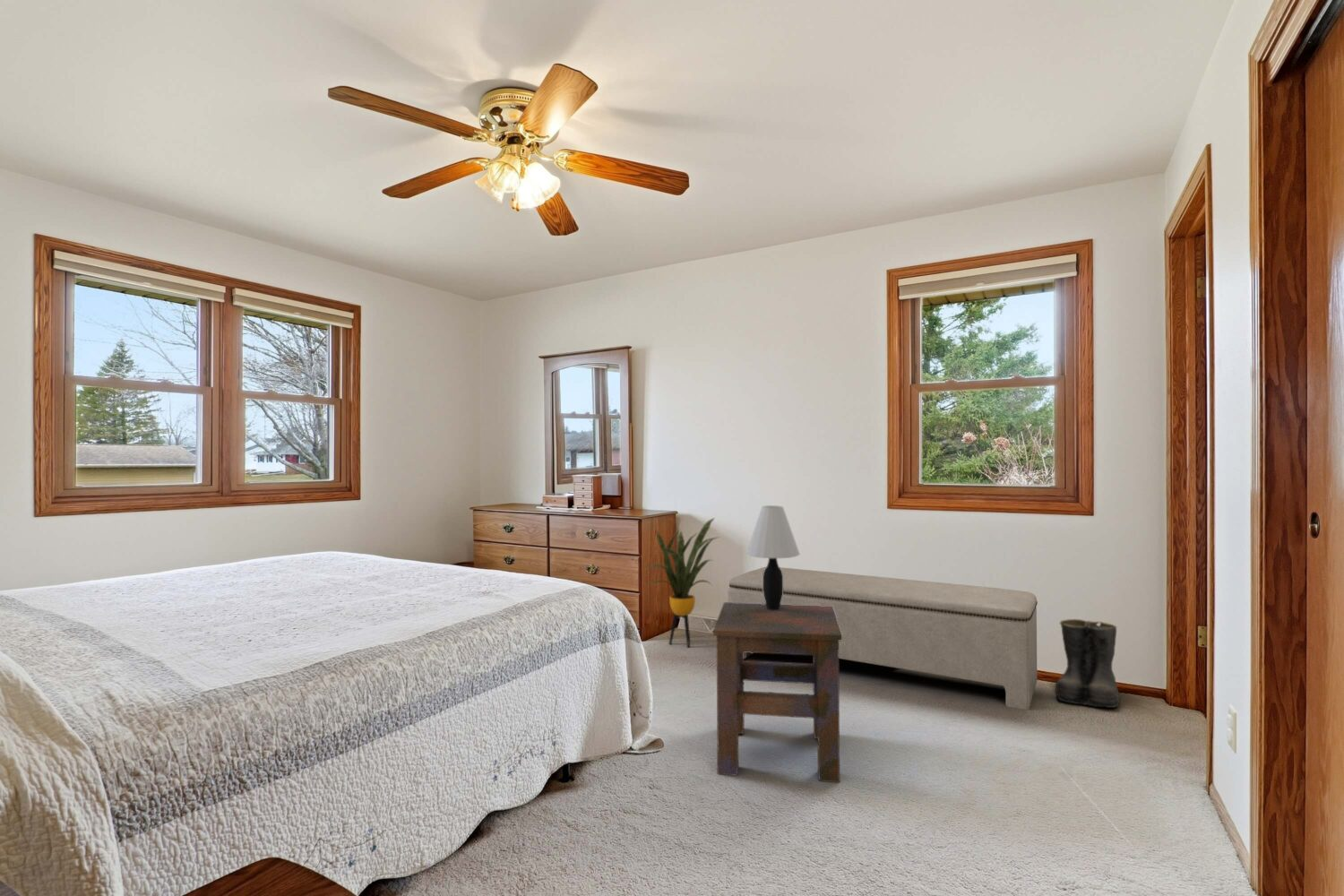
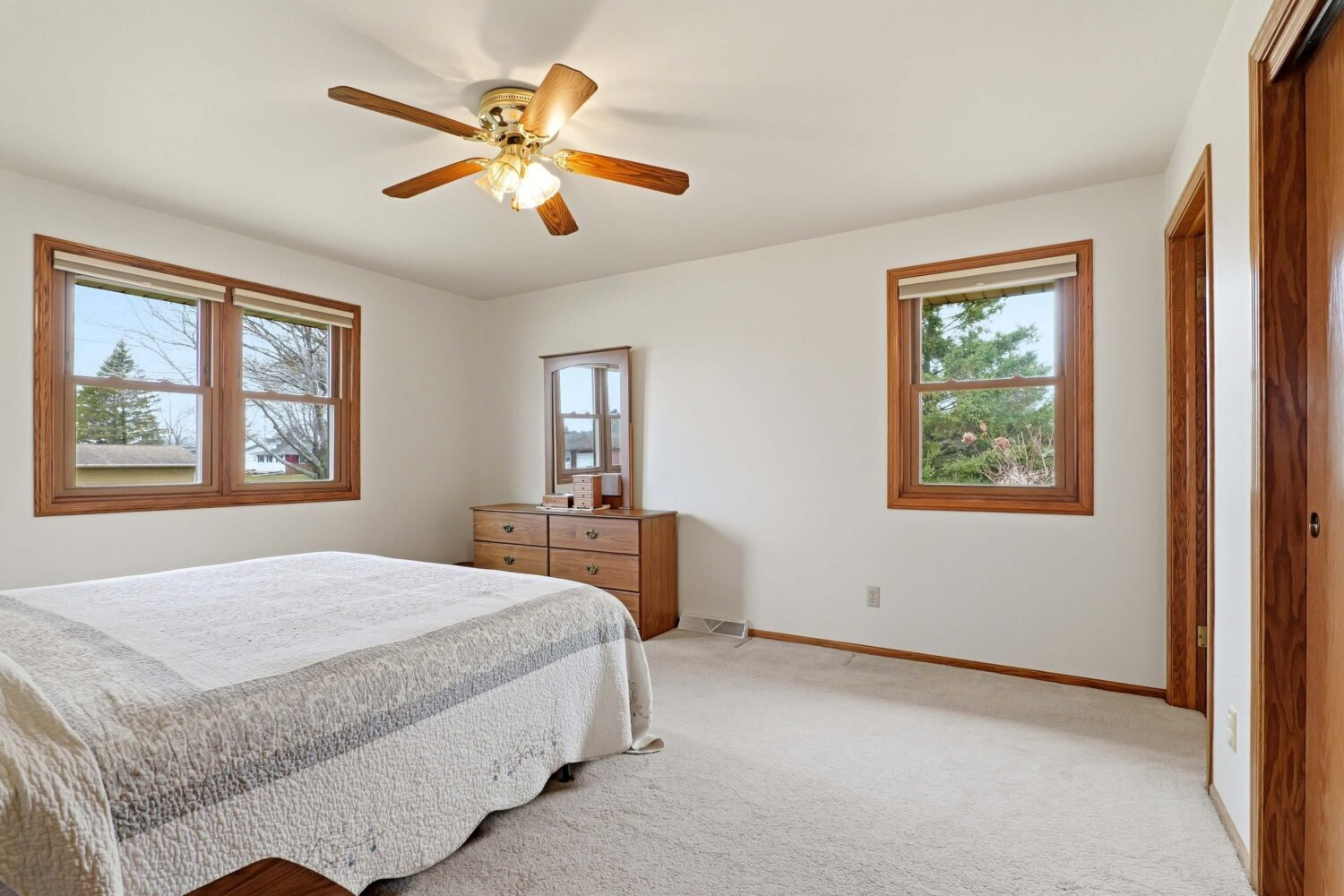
- table lamp (772, 556)
- house plant (689, 582)
- bench (873, 625)
- side table (777, 681)
- boots (1087, 660)
